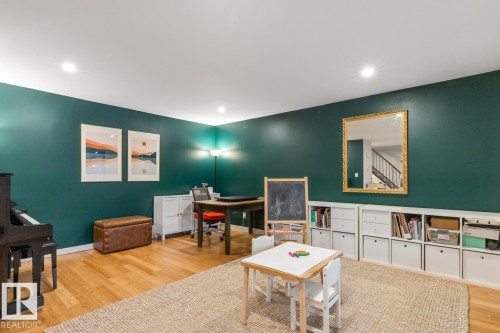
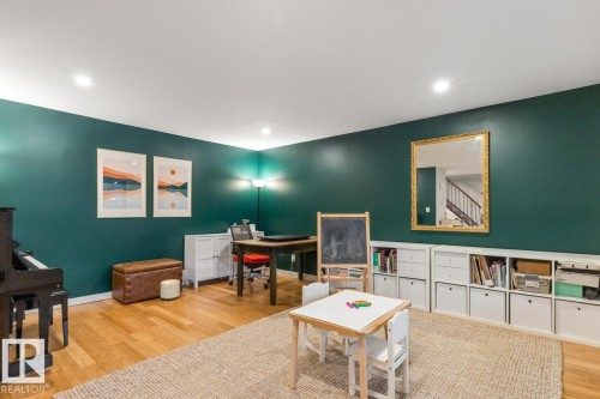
+ planter (169, 290)
